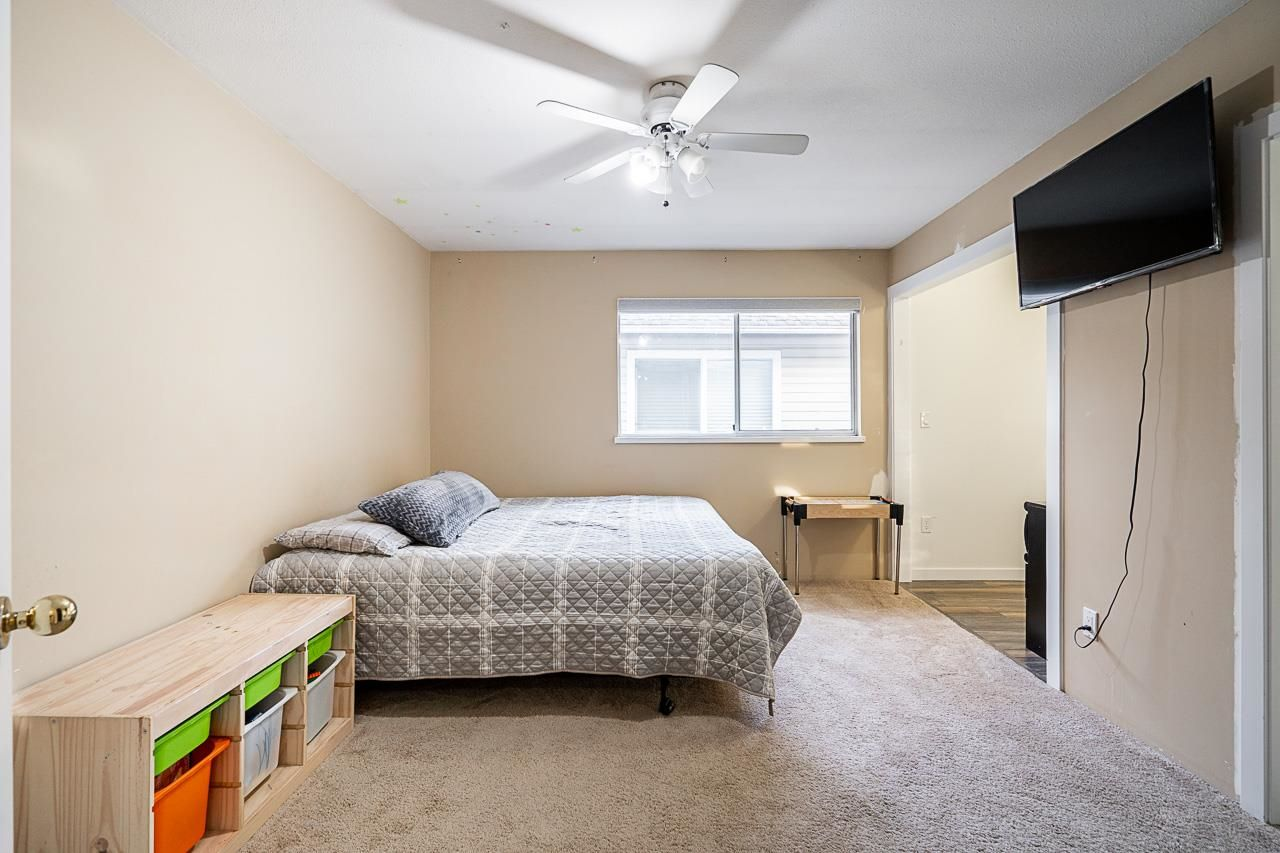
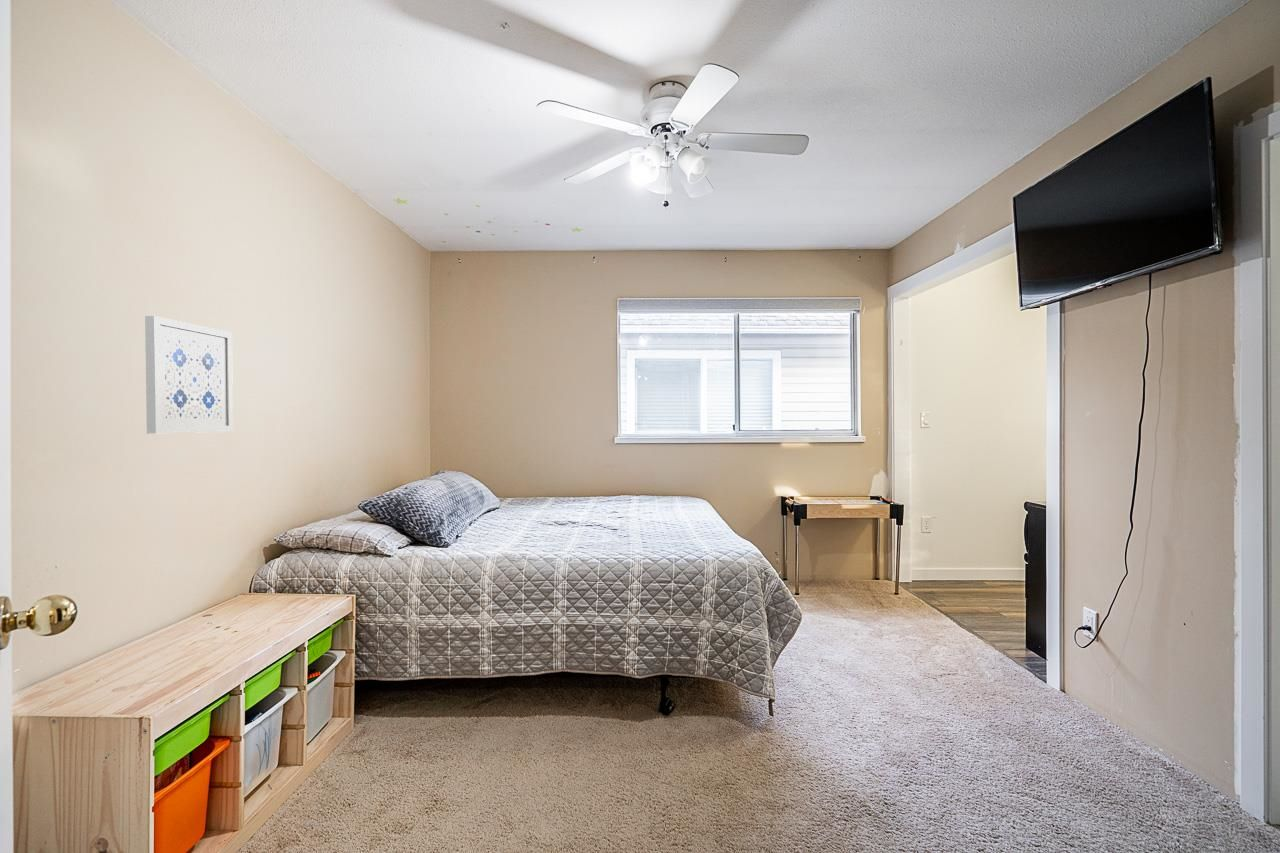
+ wall art (192, 378)
